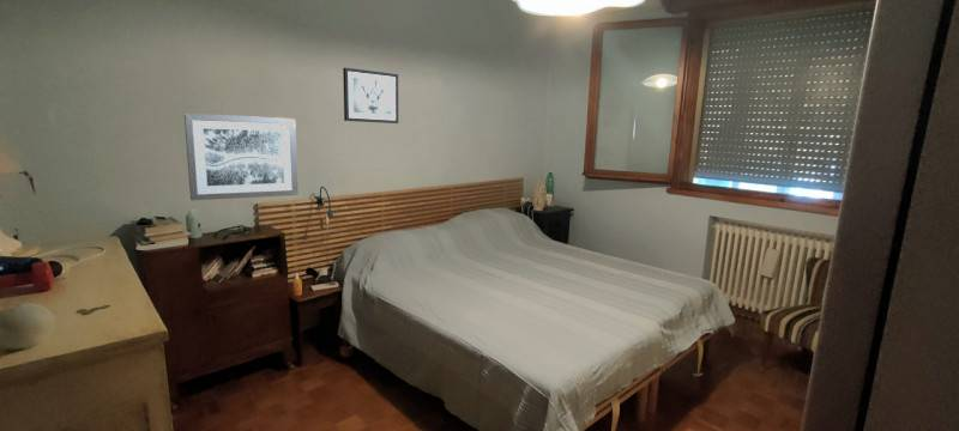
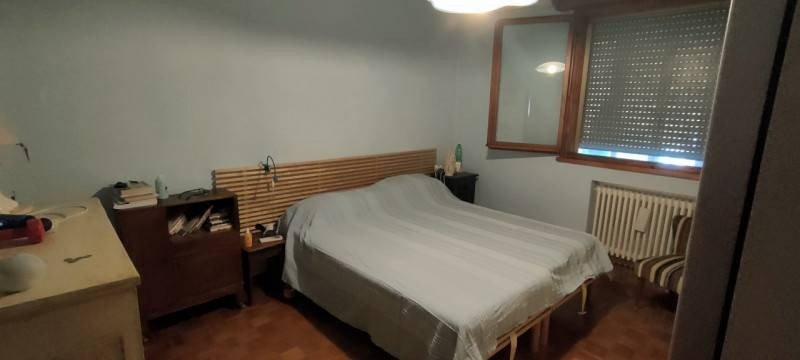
- wall art (372, 96)
- wall art (245, 157)
